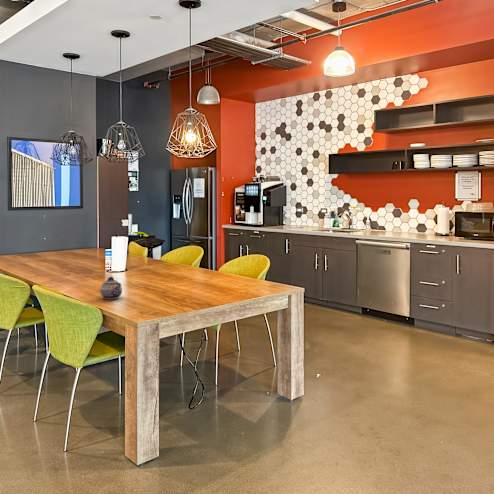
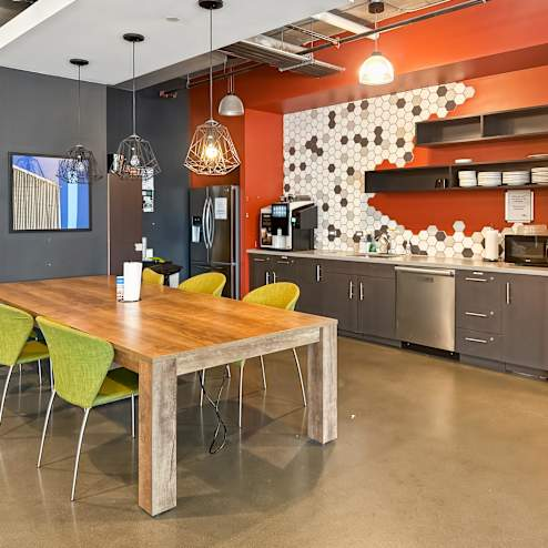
- teapot (111, 287)
